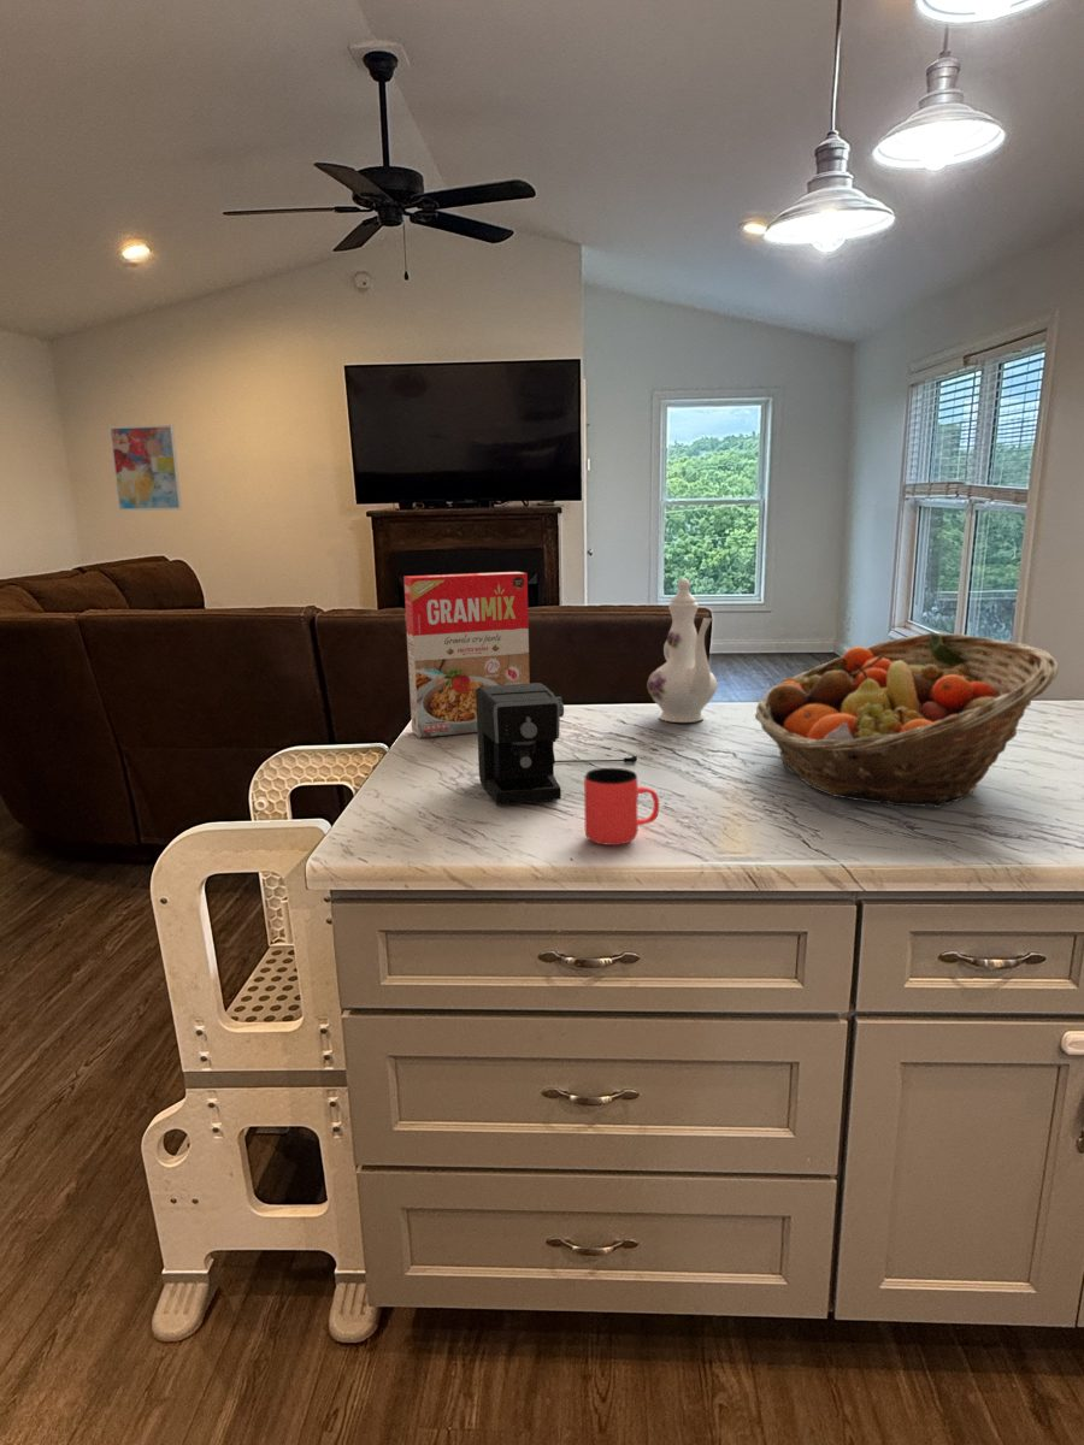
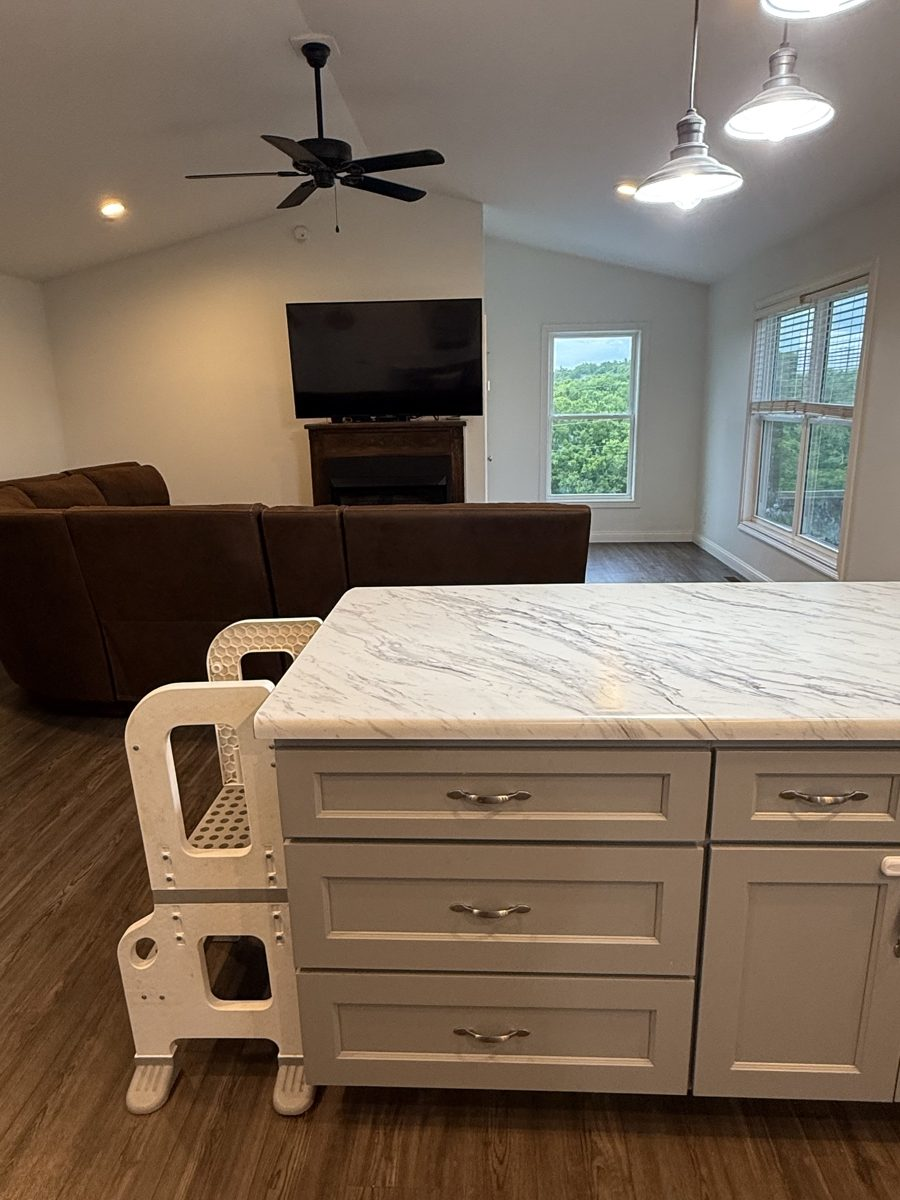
- cereal box (469, 653)
- coffee maker (558, 736)
- wall art (146, 468)
- cup (621, 806)
- chinaware (687, 650)
- fruit basket (892, 709)
